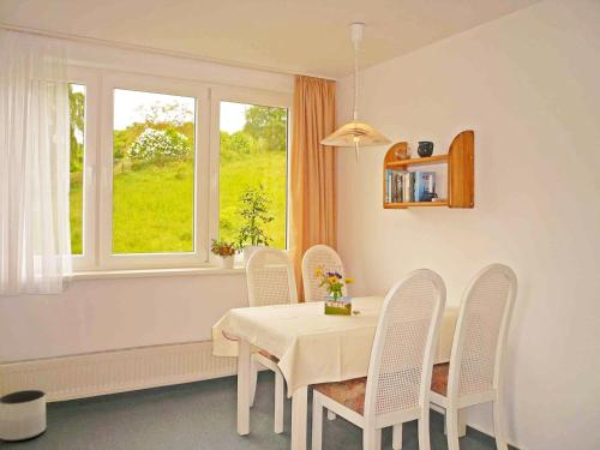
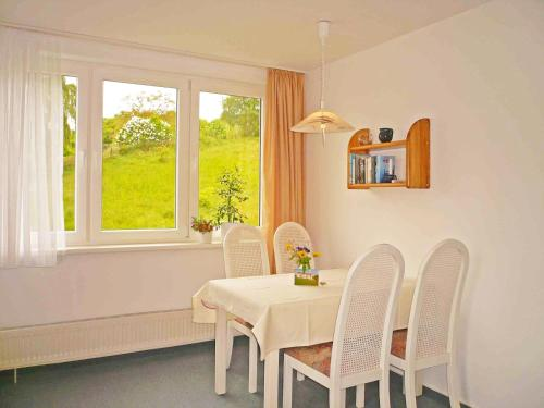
- planter (22, 414)
